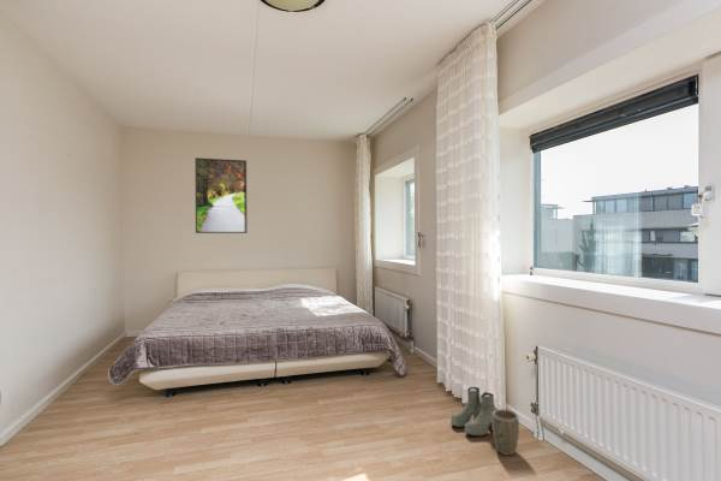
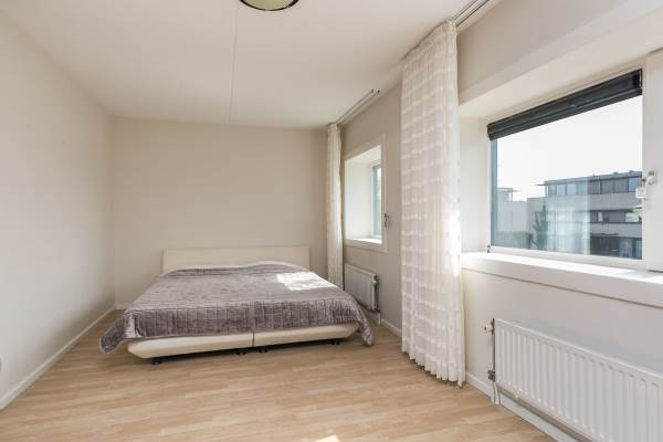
- boots (475, 409)
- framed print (221, 196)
- plant pot (505, 432)
